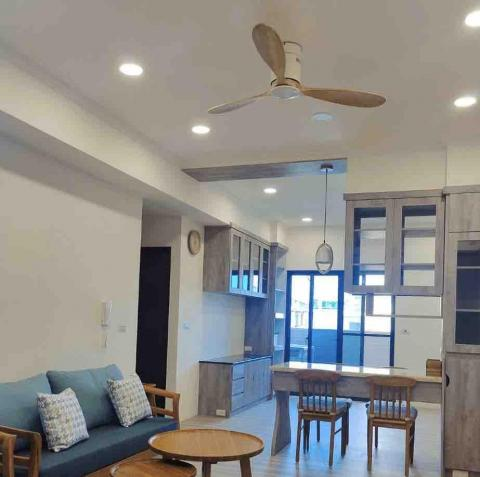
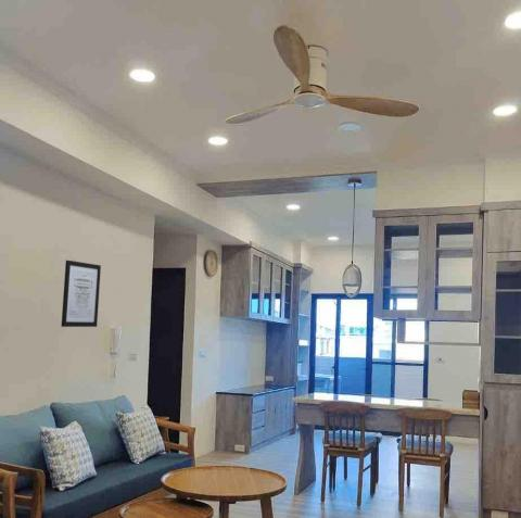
+ wall art (81, 294)
